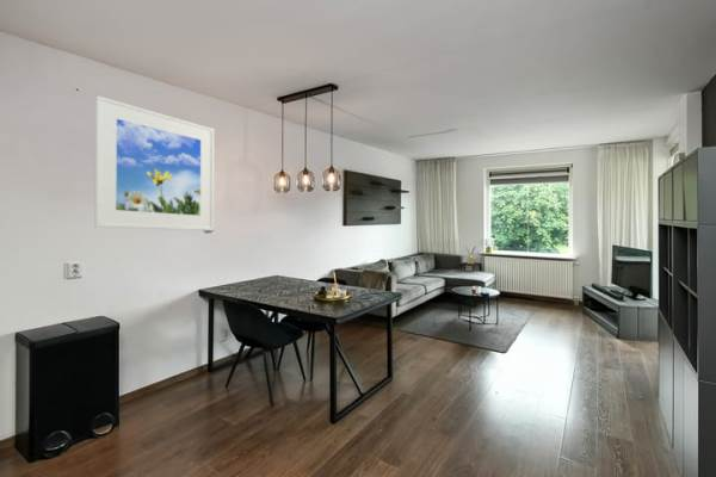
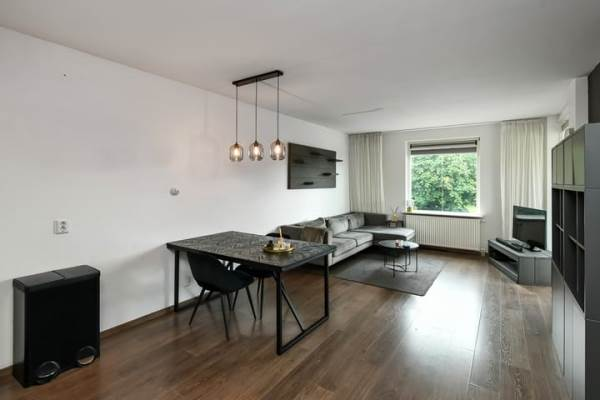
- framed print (161, 172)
